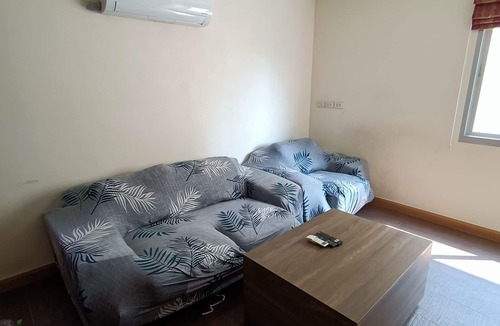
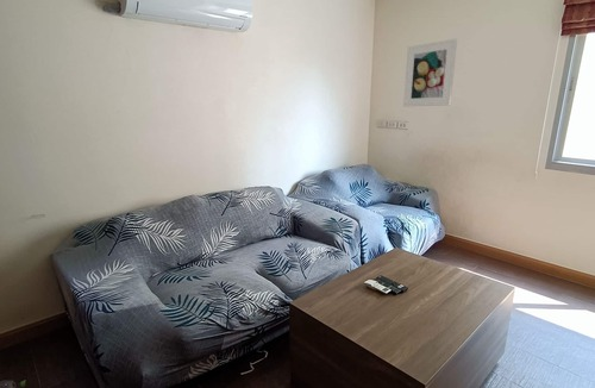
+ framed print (428, 75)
